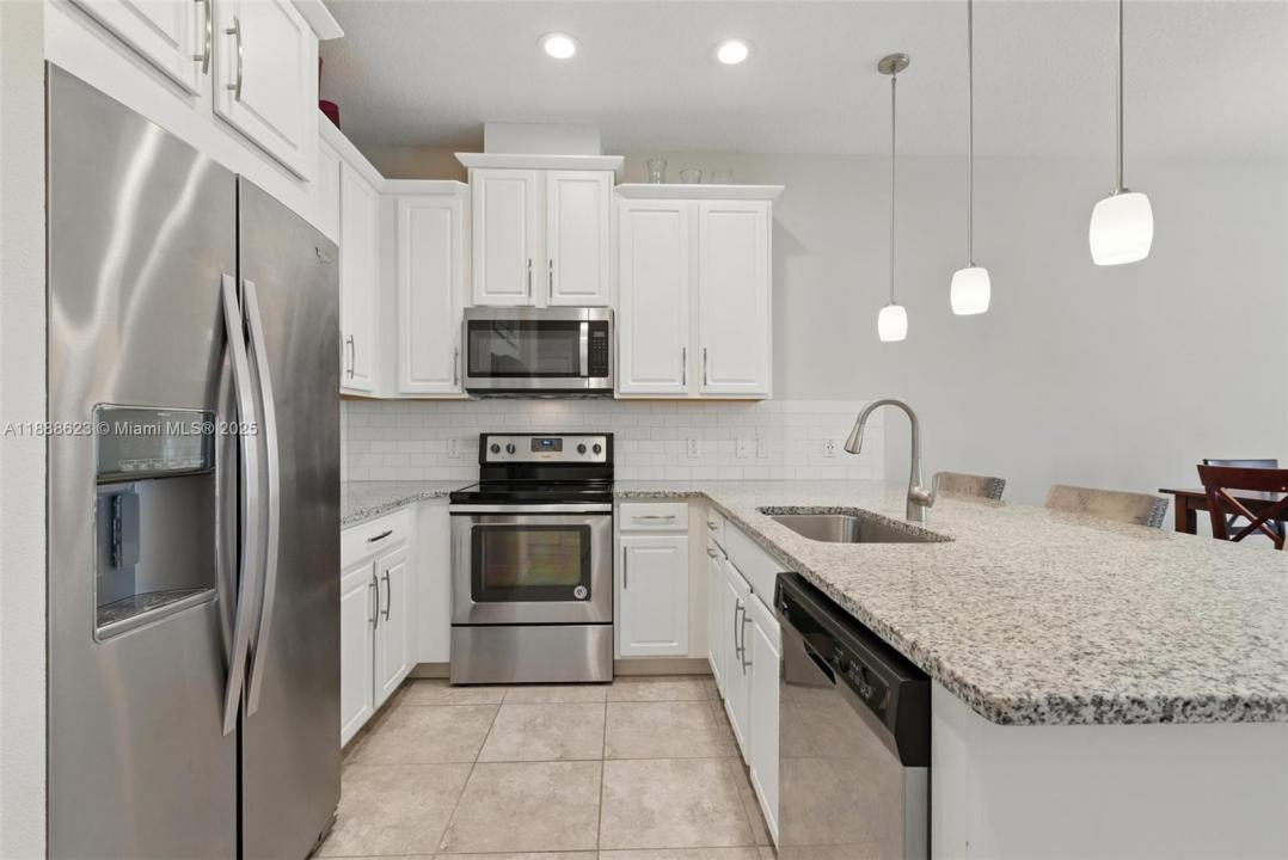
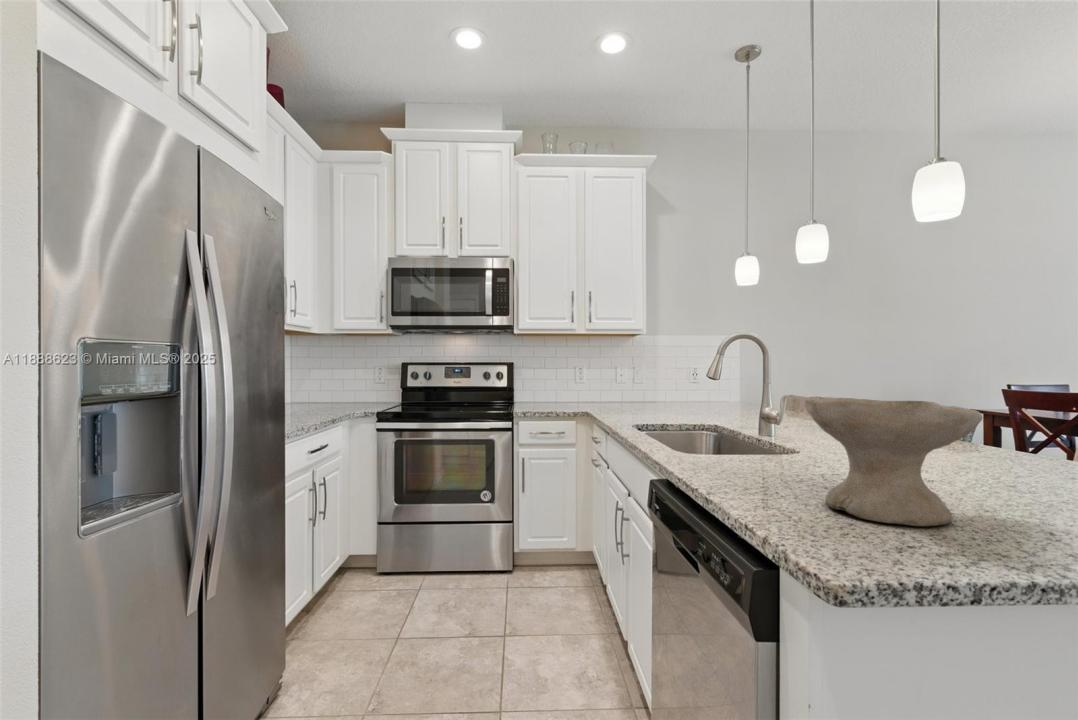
+ bowl (886, 453)
